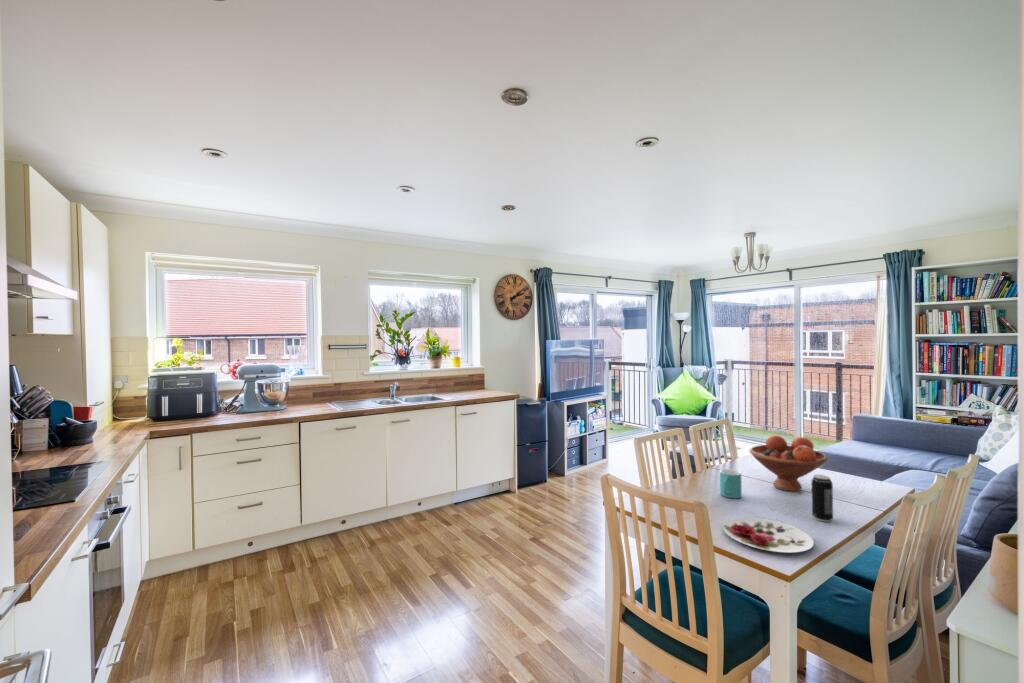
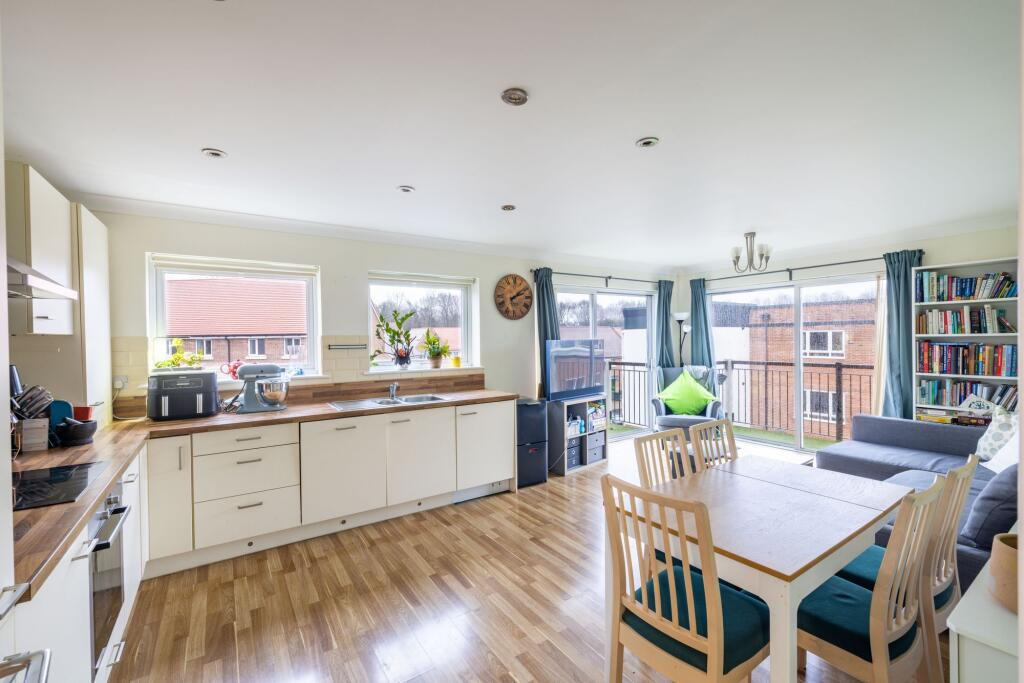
- mug (729, 484)
- fruit bowl (787, 463)
- beverage can (822, 497)
- plate (766, 533)
